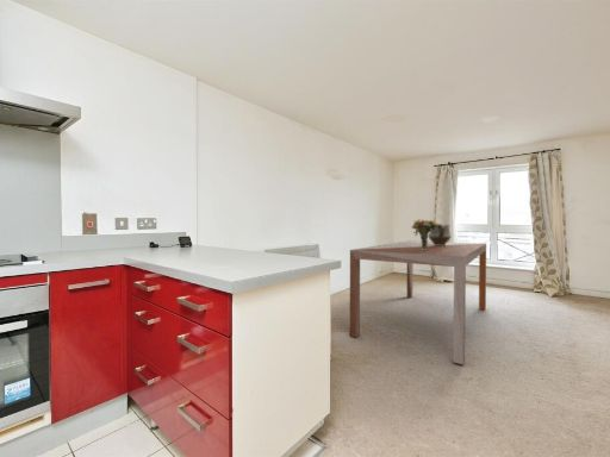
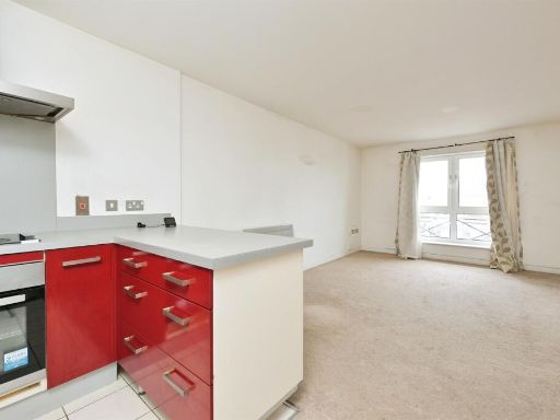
- ceramic pot (438, 233)
- bouquet (423, 233)
- table (411, 283)
